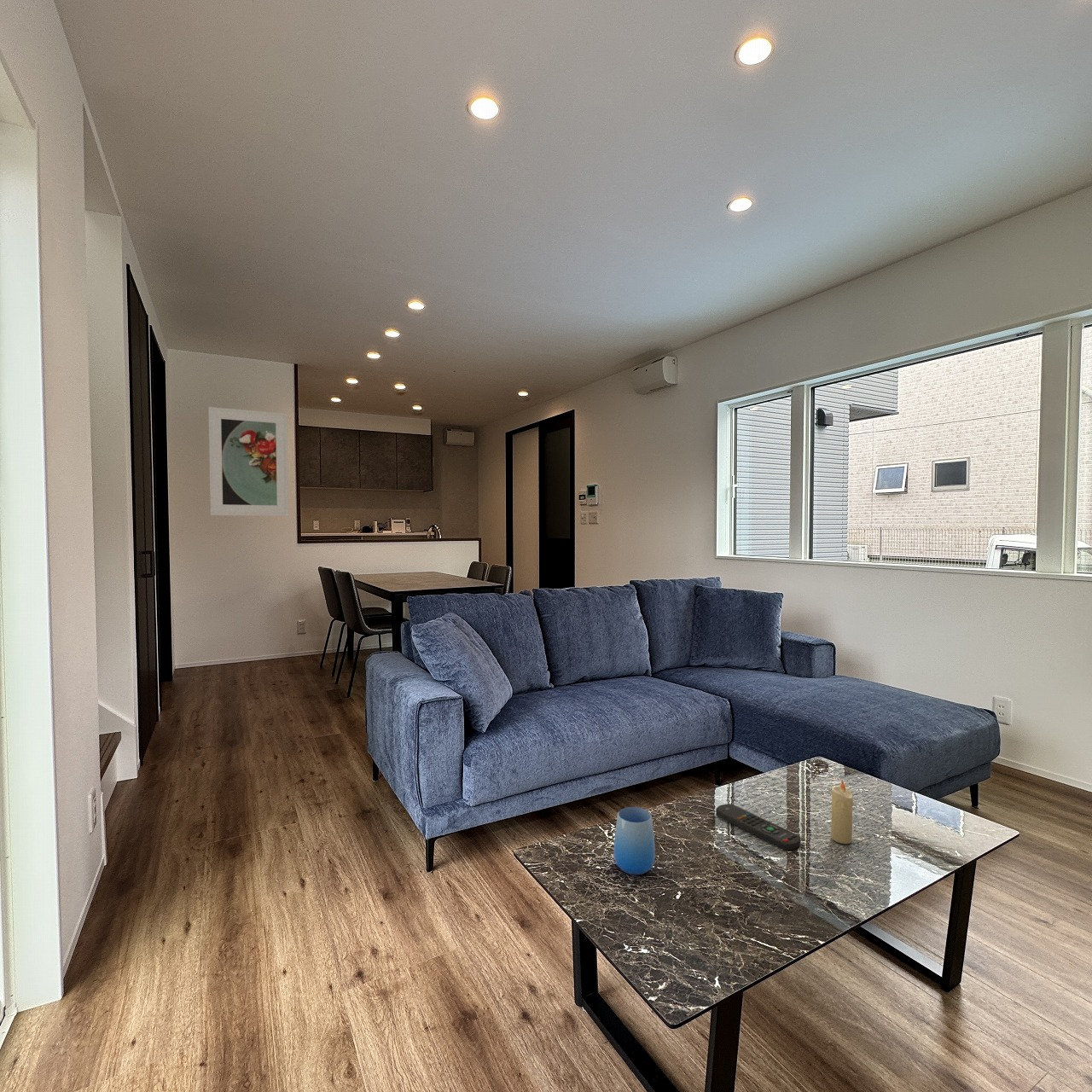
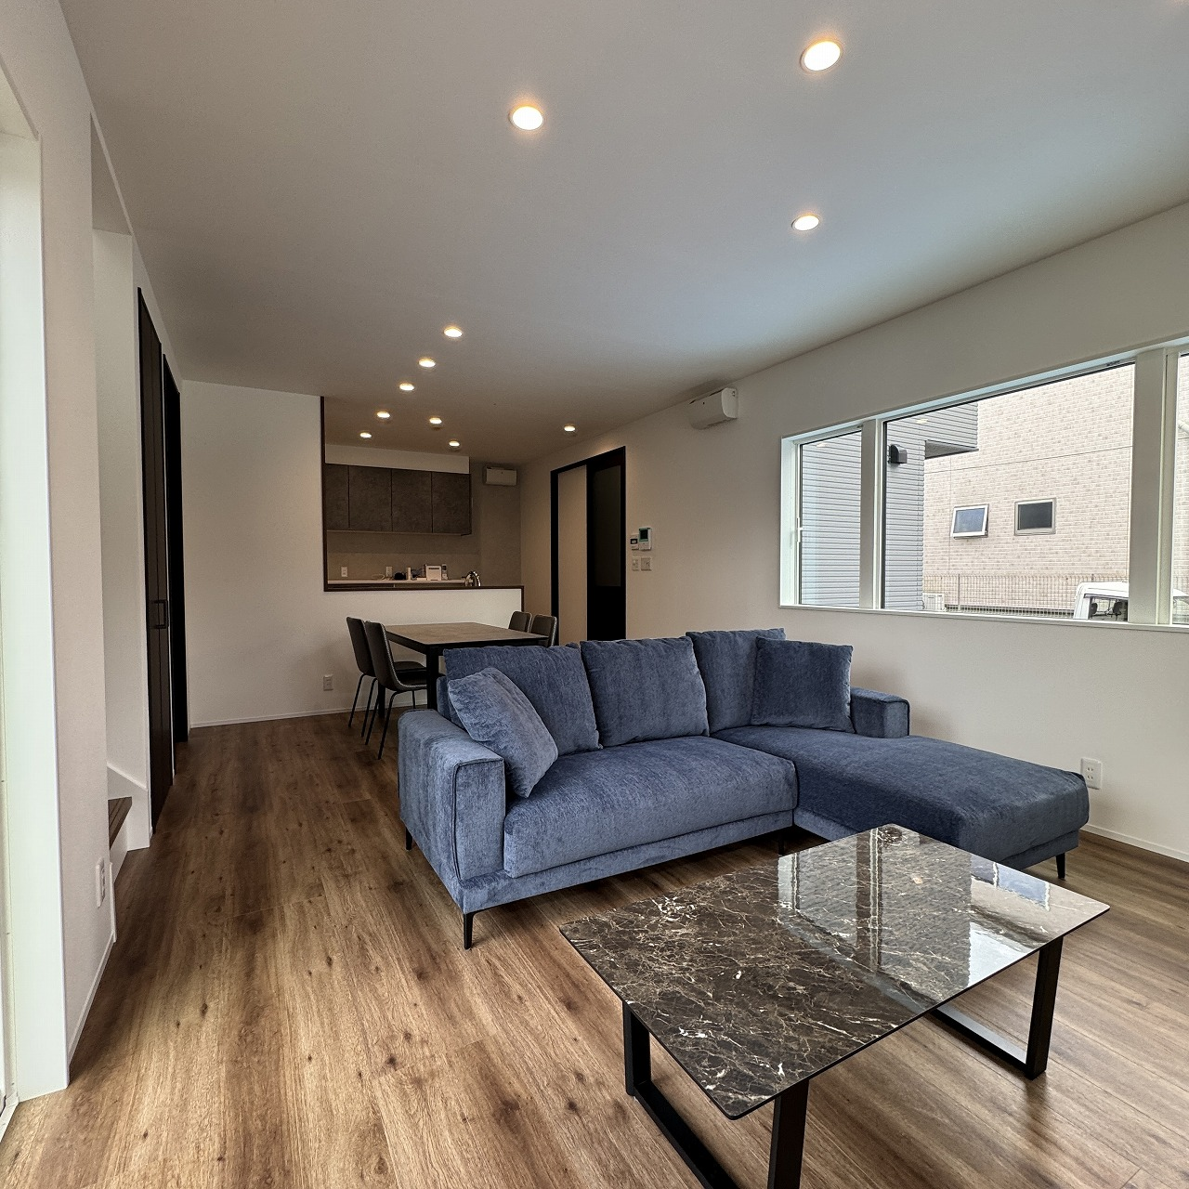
- candle (842, 809)
- cup (634, 840)
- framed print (249, 462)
- remote control (756, 825)
